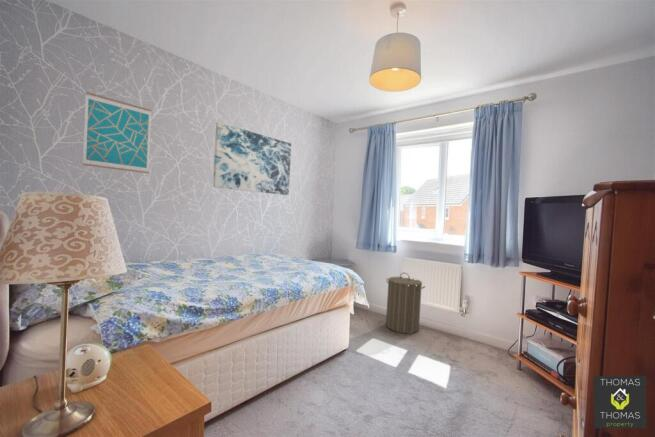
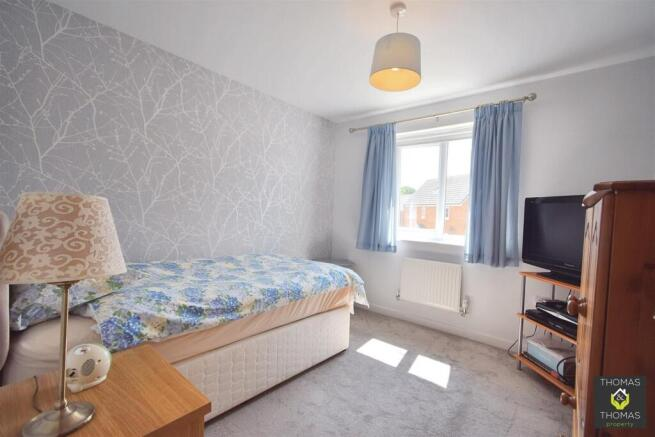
- laundry hamper (403, 299)
- wall art (119, 135)
- wall art (256, 162)
